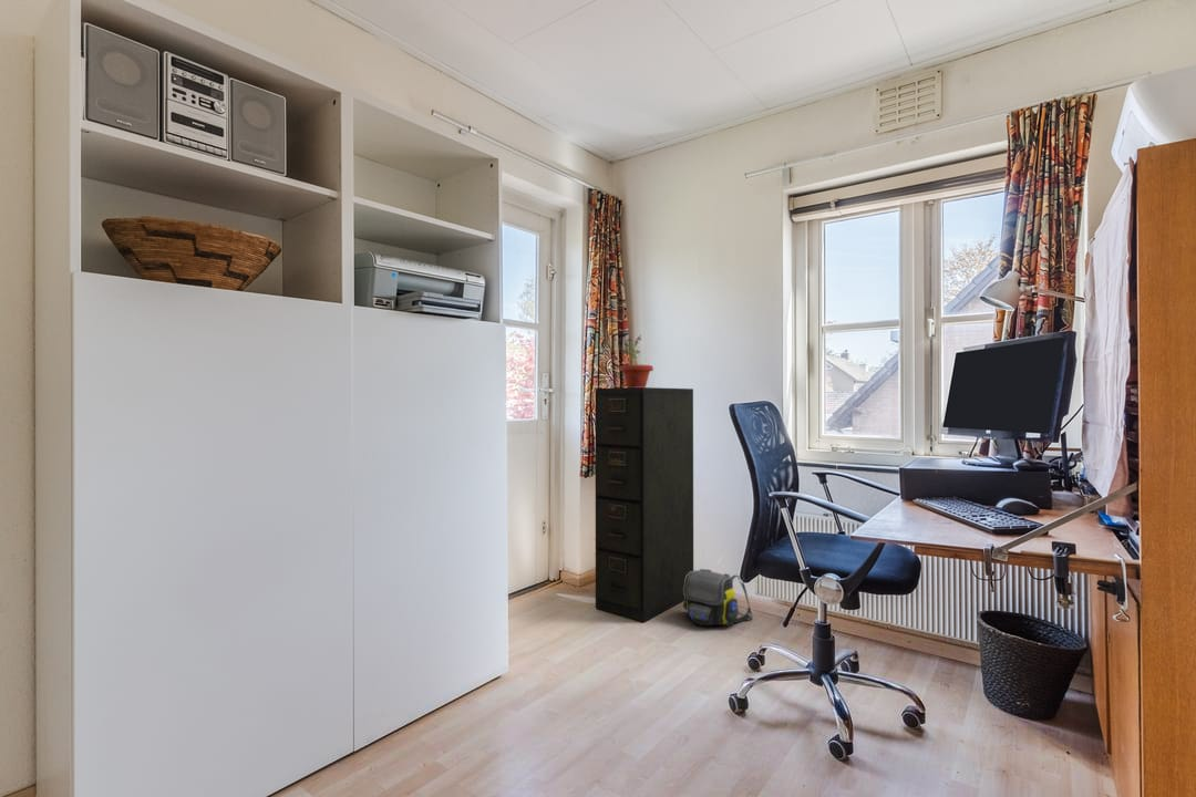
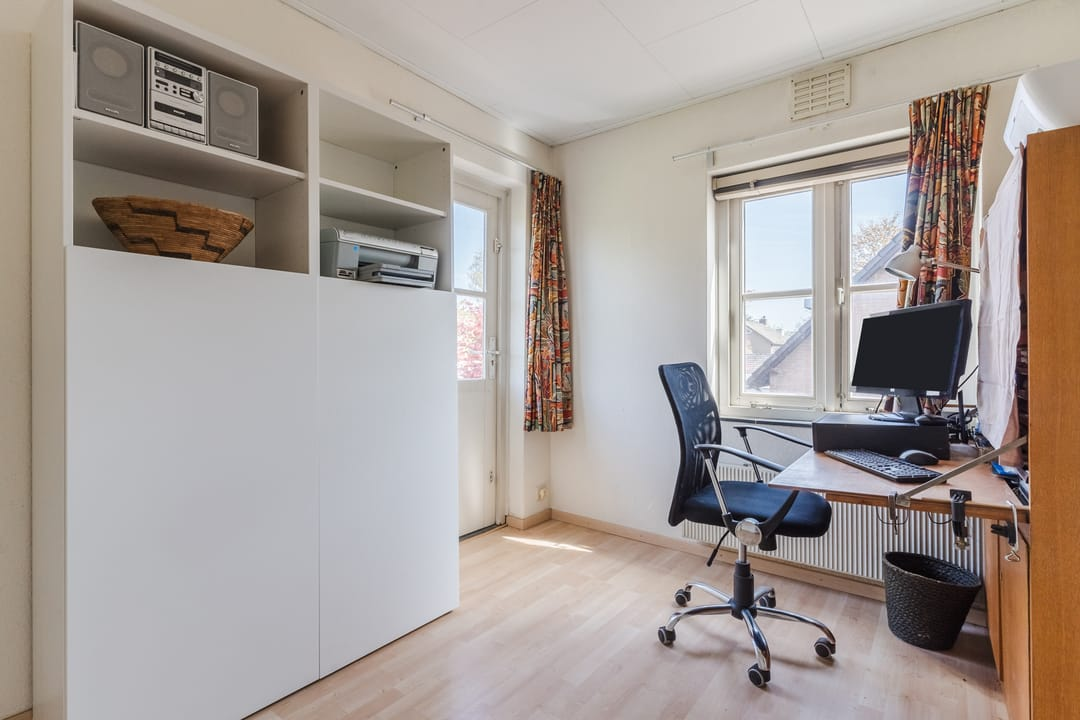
- shoulder bag (713, 594)
- filing cabinet (643, 495)
- potted plant (635, 361)
